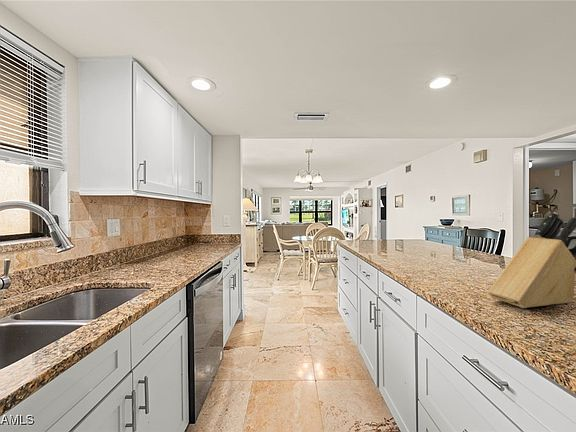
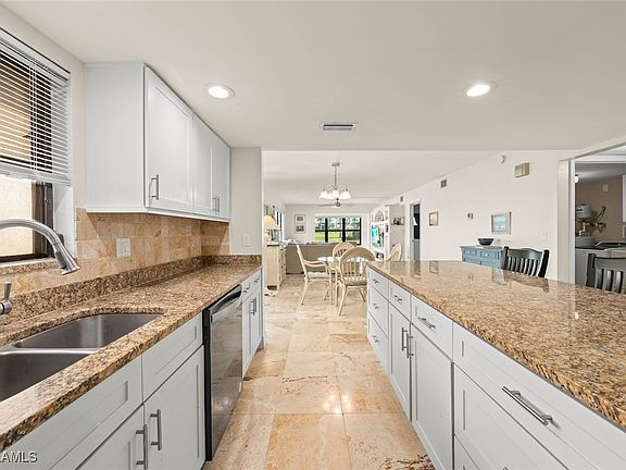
- knife block (540, 256)
